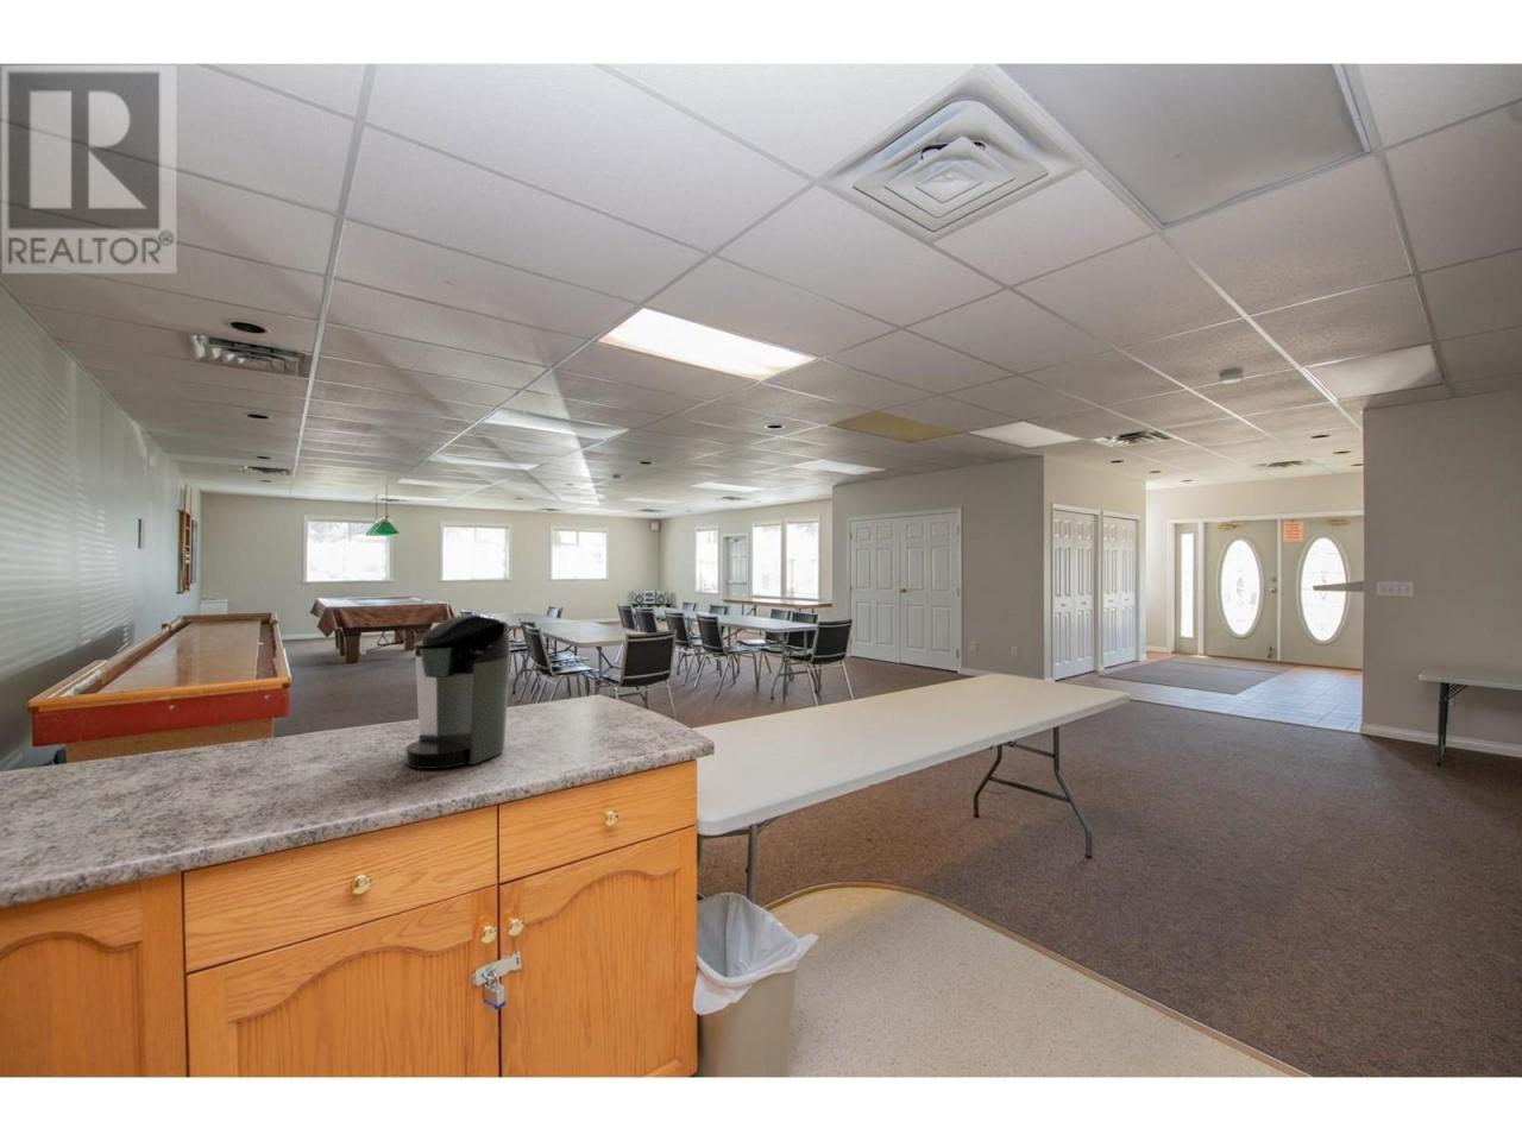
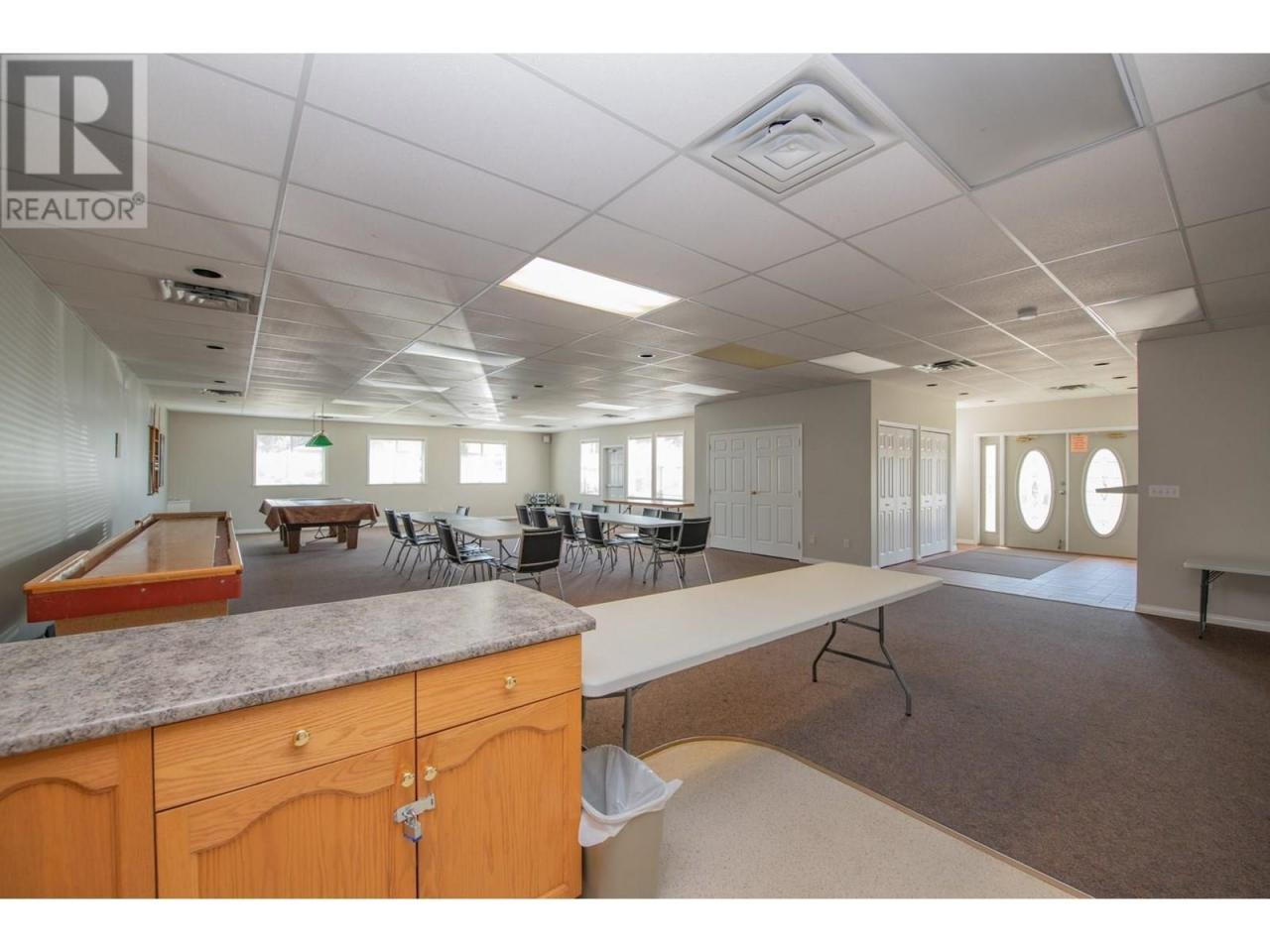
- coffee maker (446, 681)
